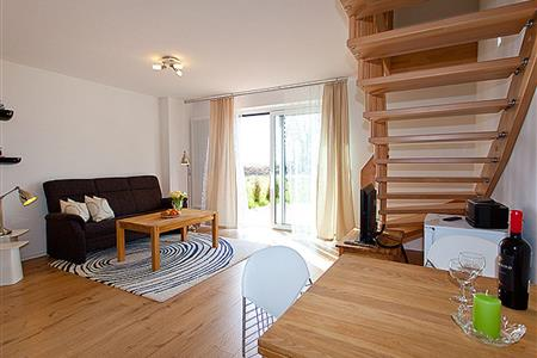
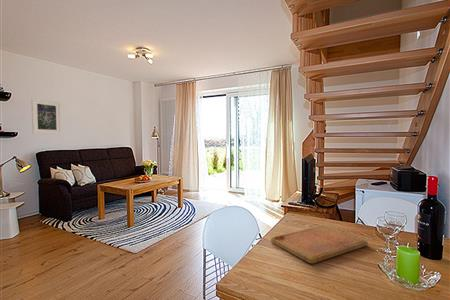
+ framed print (46, 117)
+ cutting board (318, 241)
